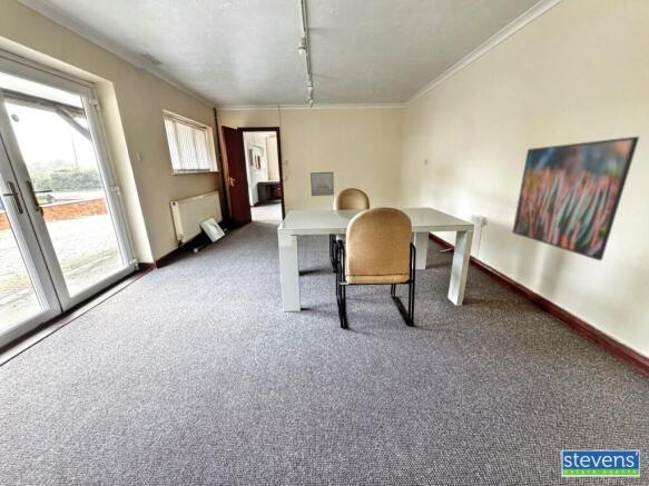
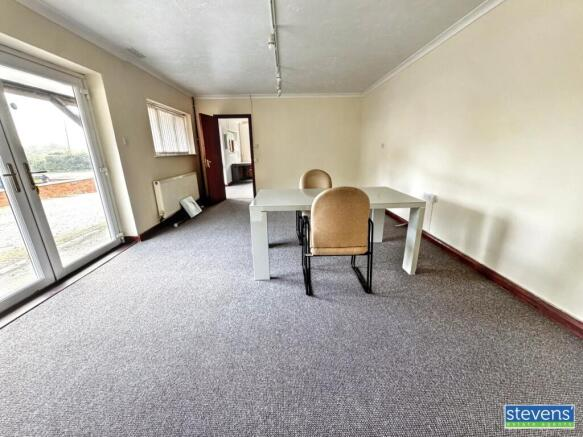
- wall art (322, 184)
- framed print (559, 197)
